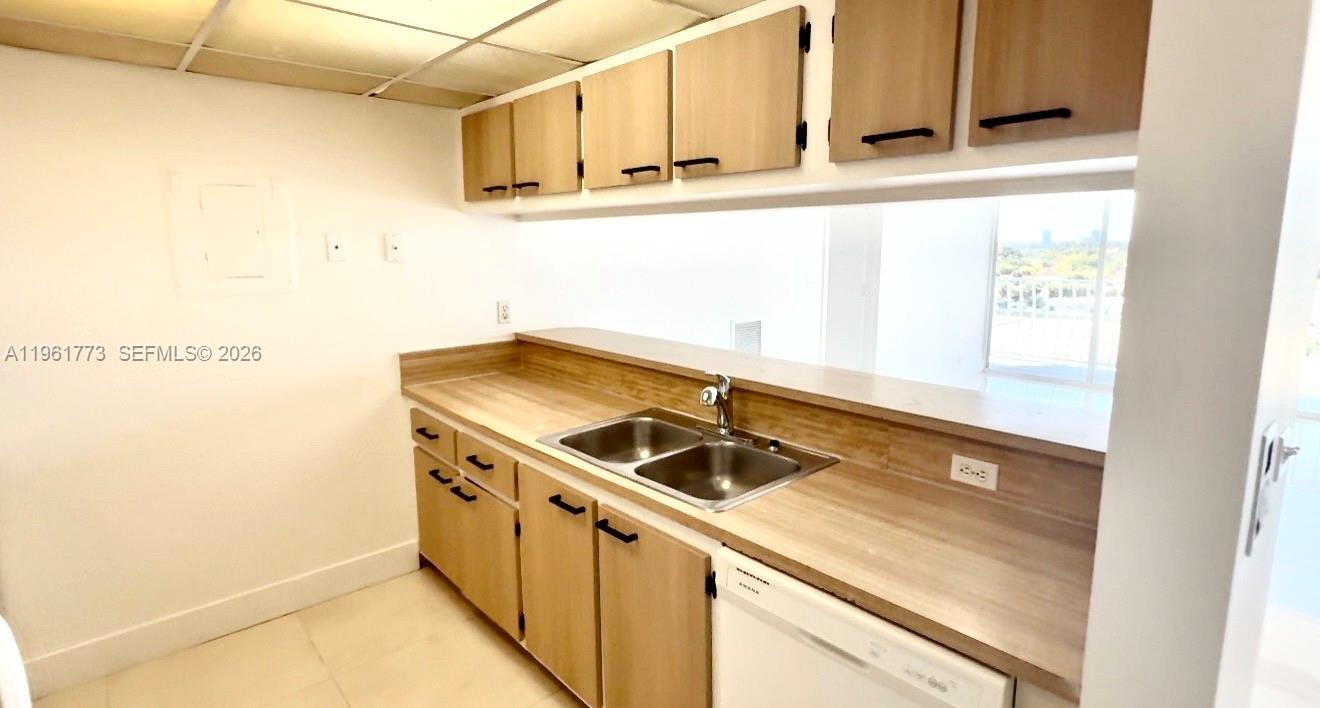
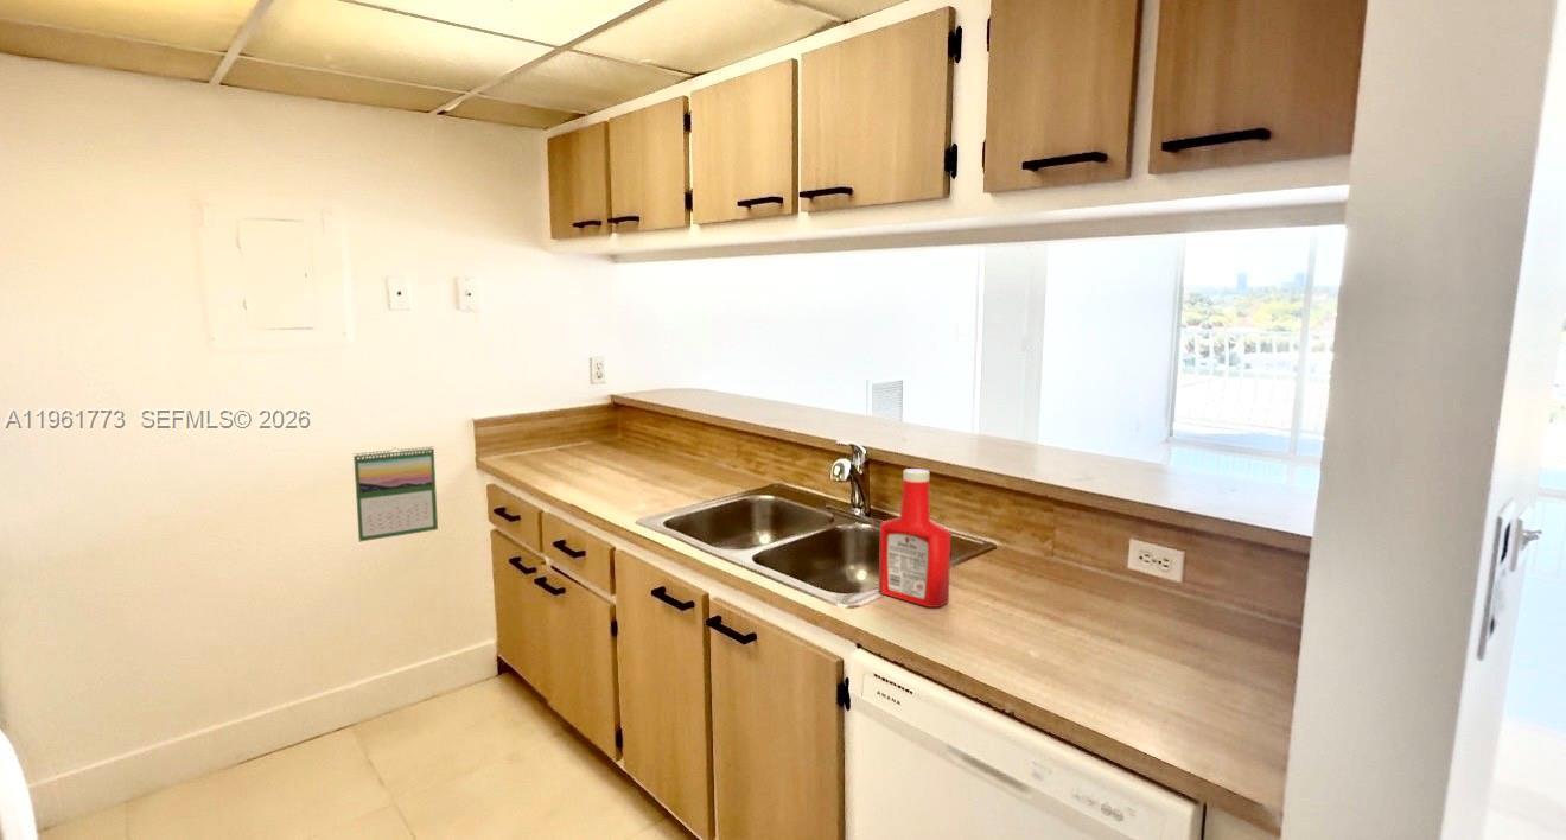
+ calendar (396, 491)
+ soap bottle (913, 534)
